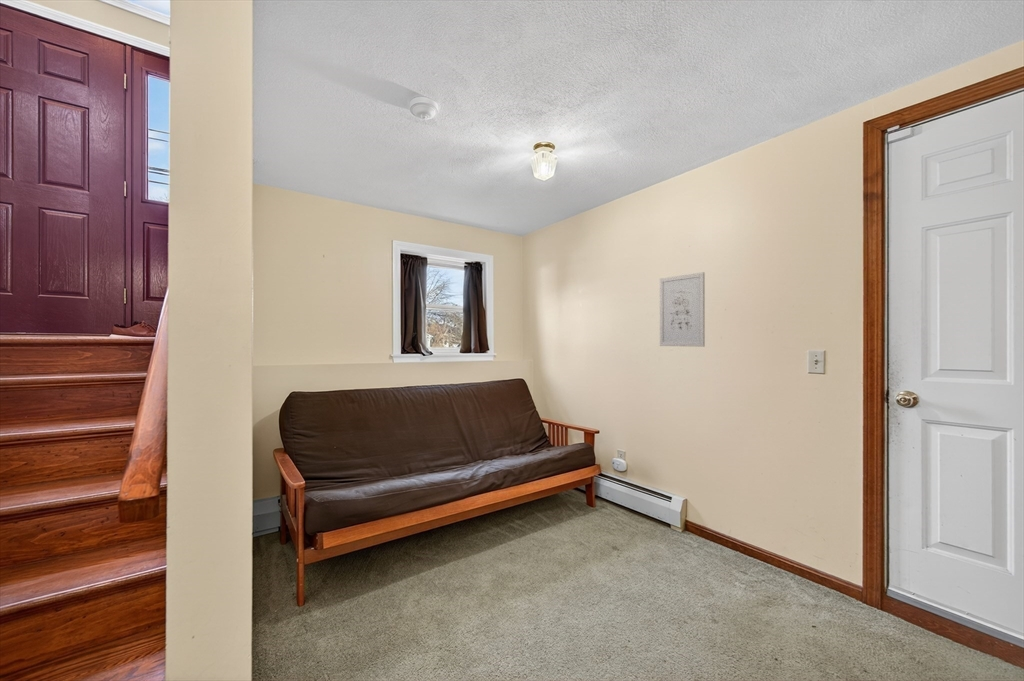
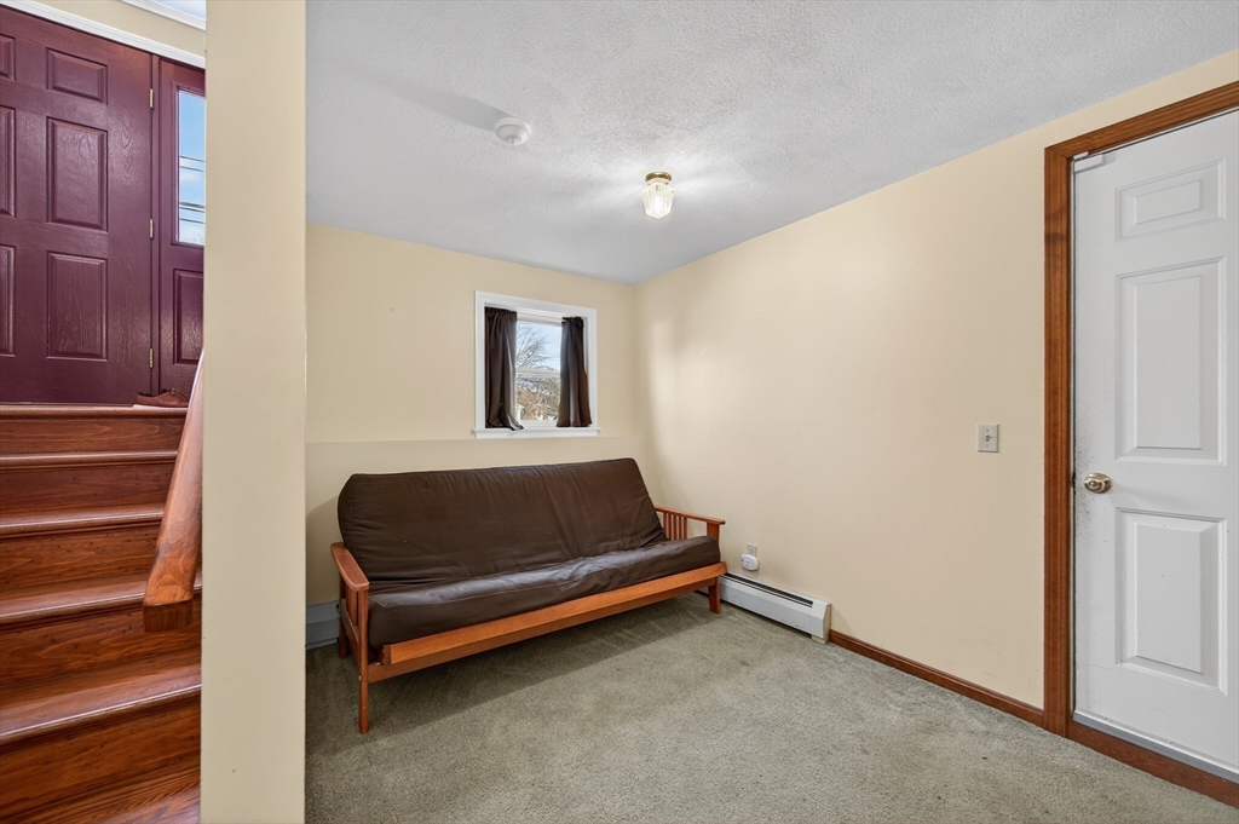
- wall art (681, 310)
